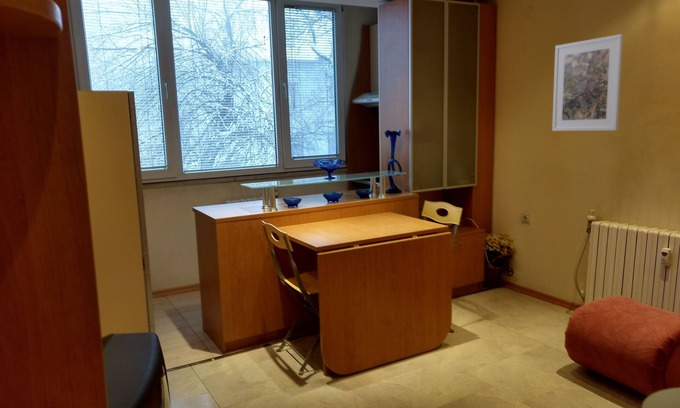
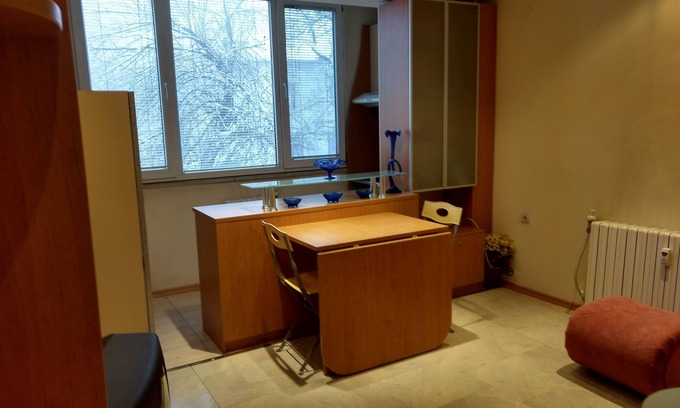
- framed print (585, 86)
